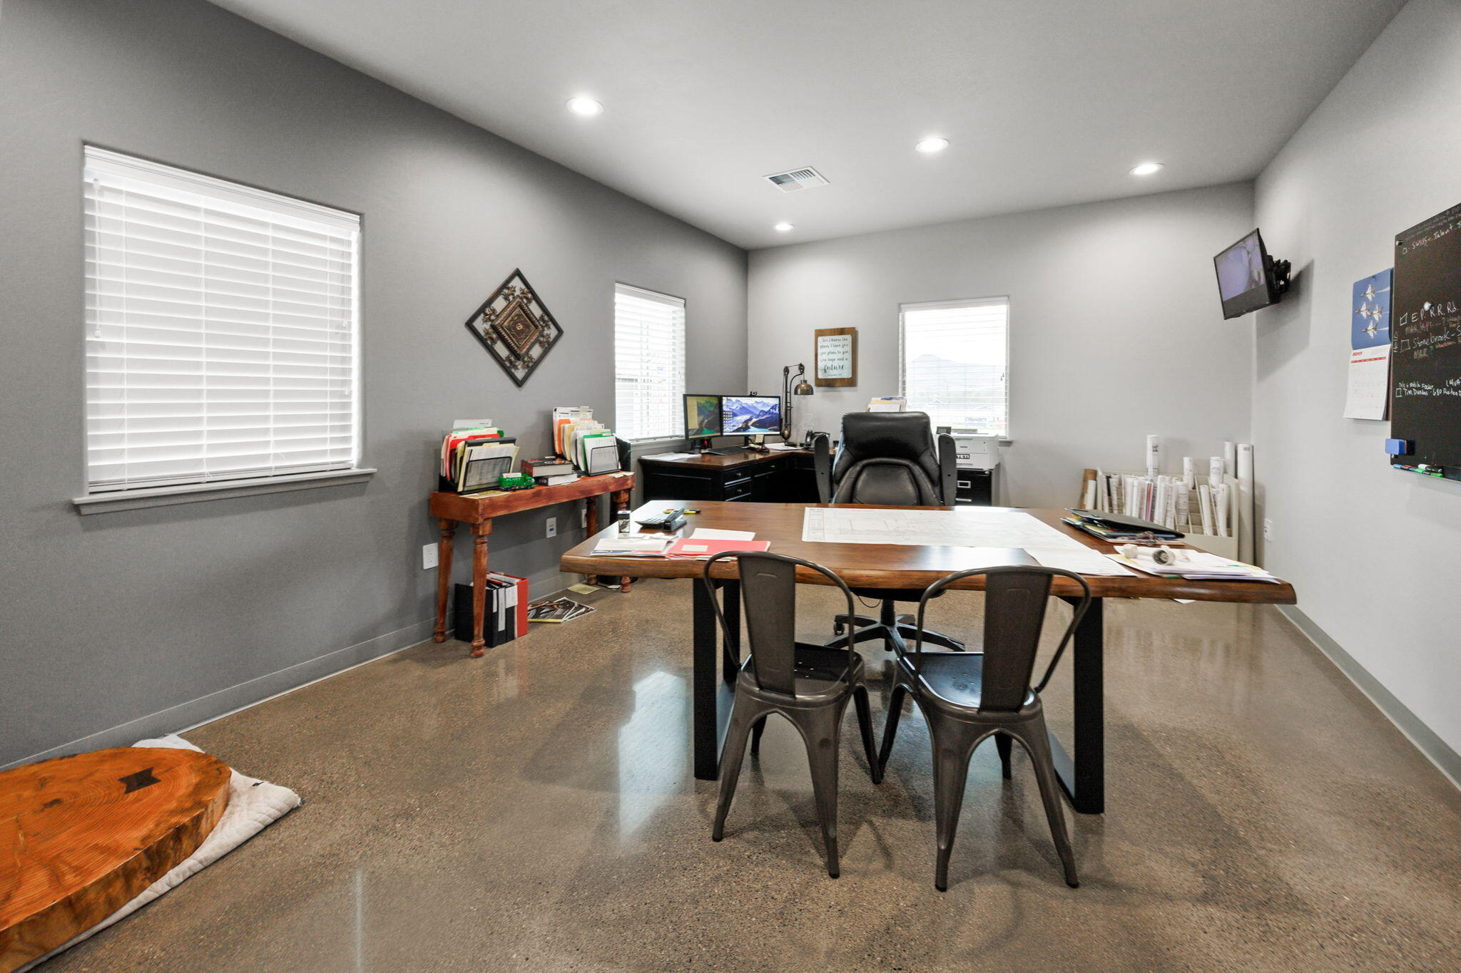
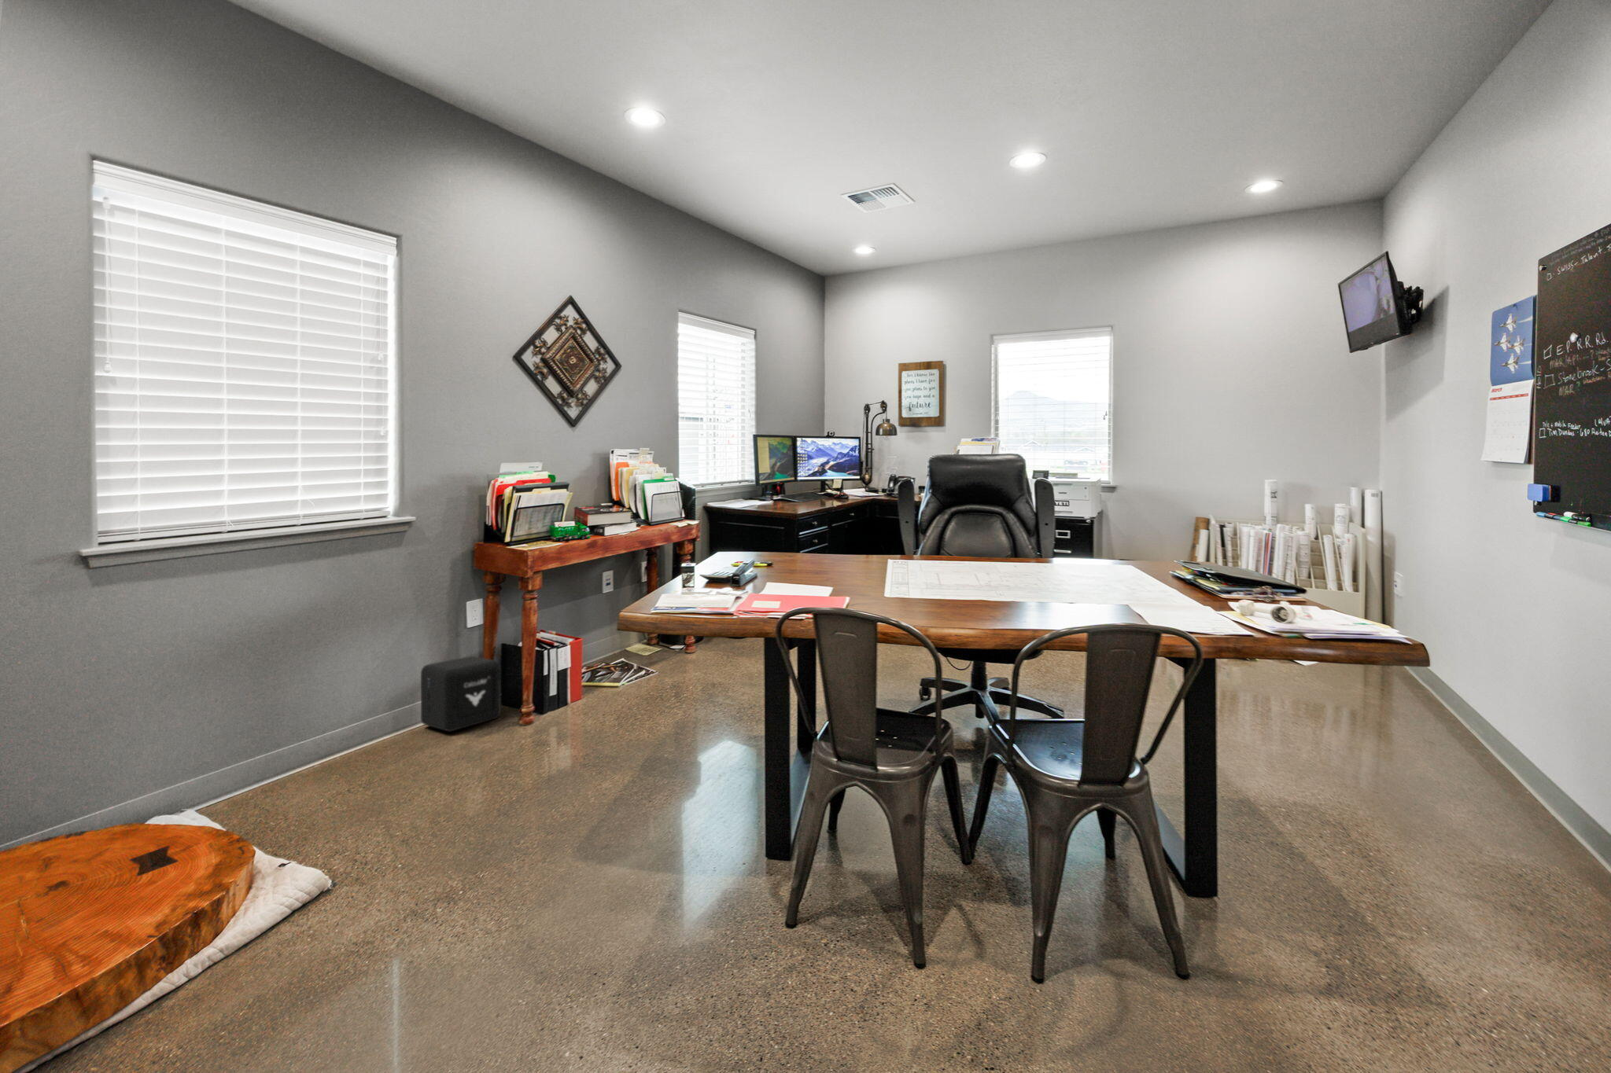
+ air purifier (462, 692)
